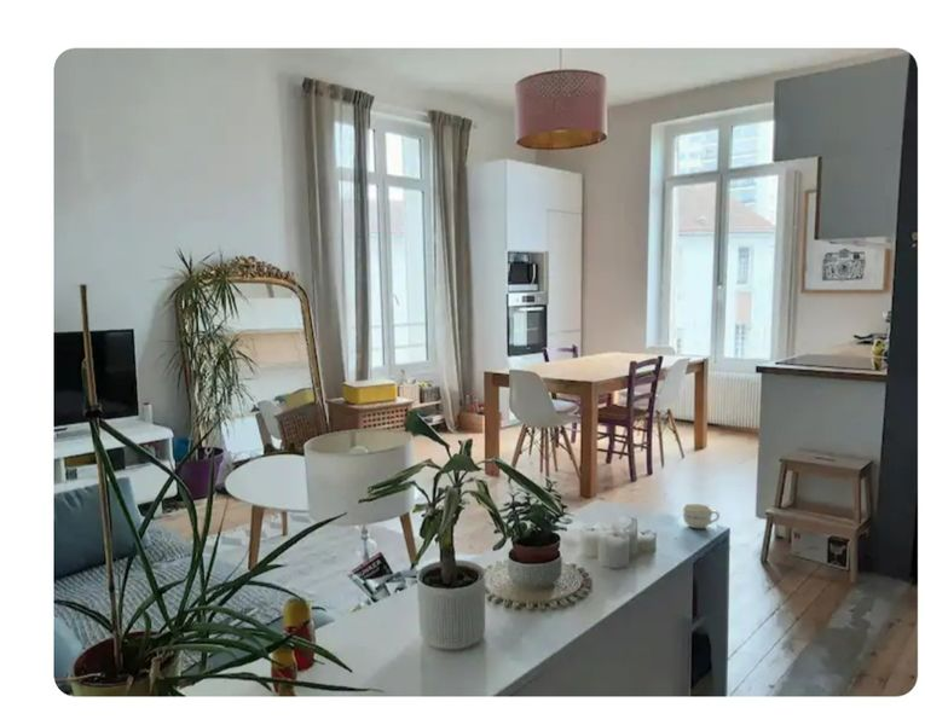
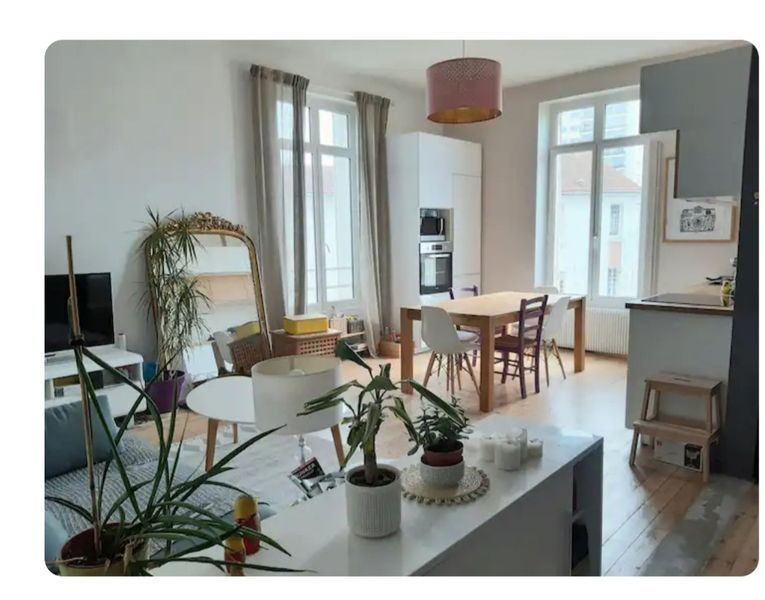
- cup (700, 517)
